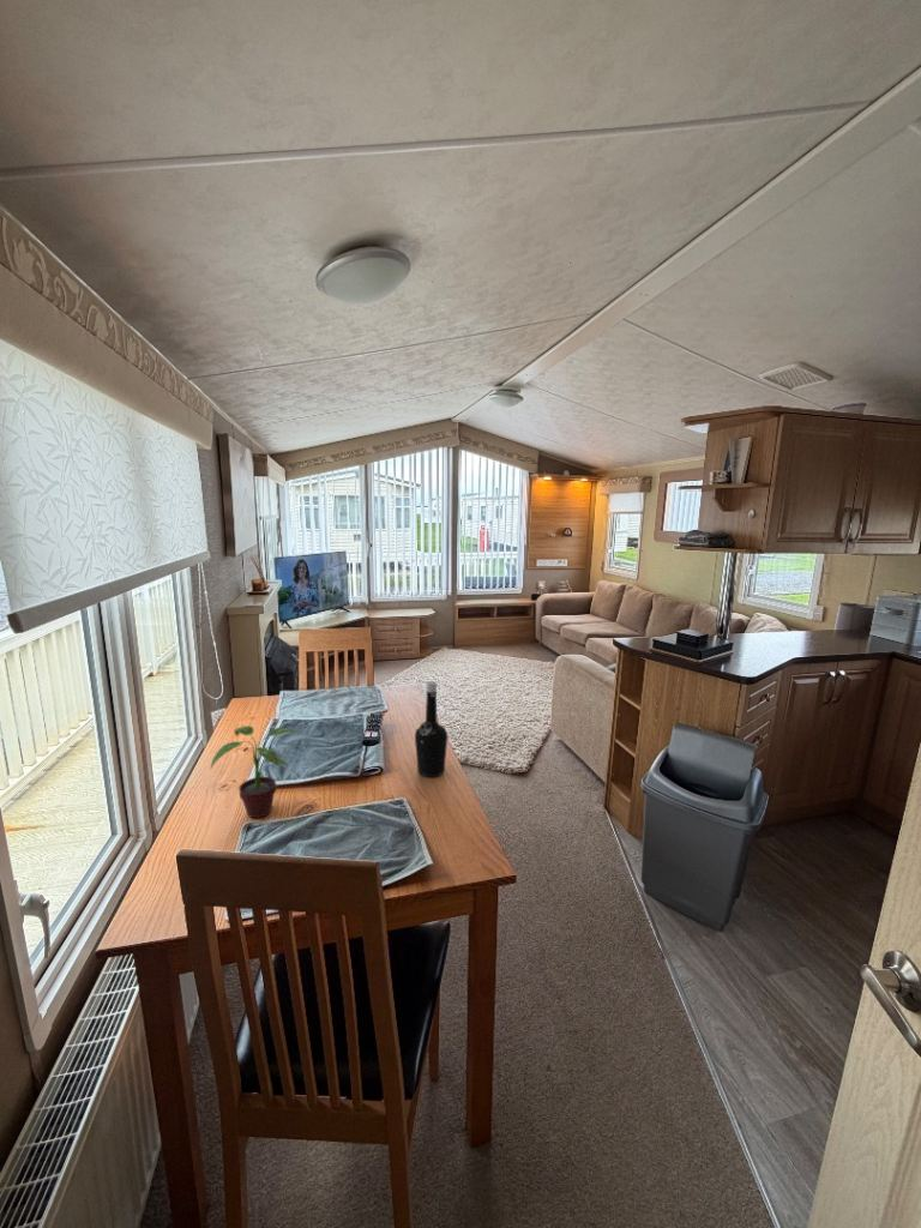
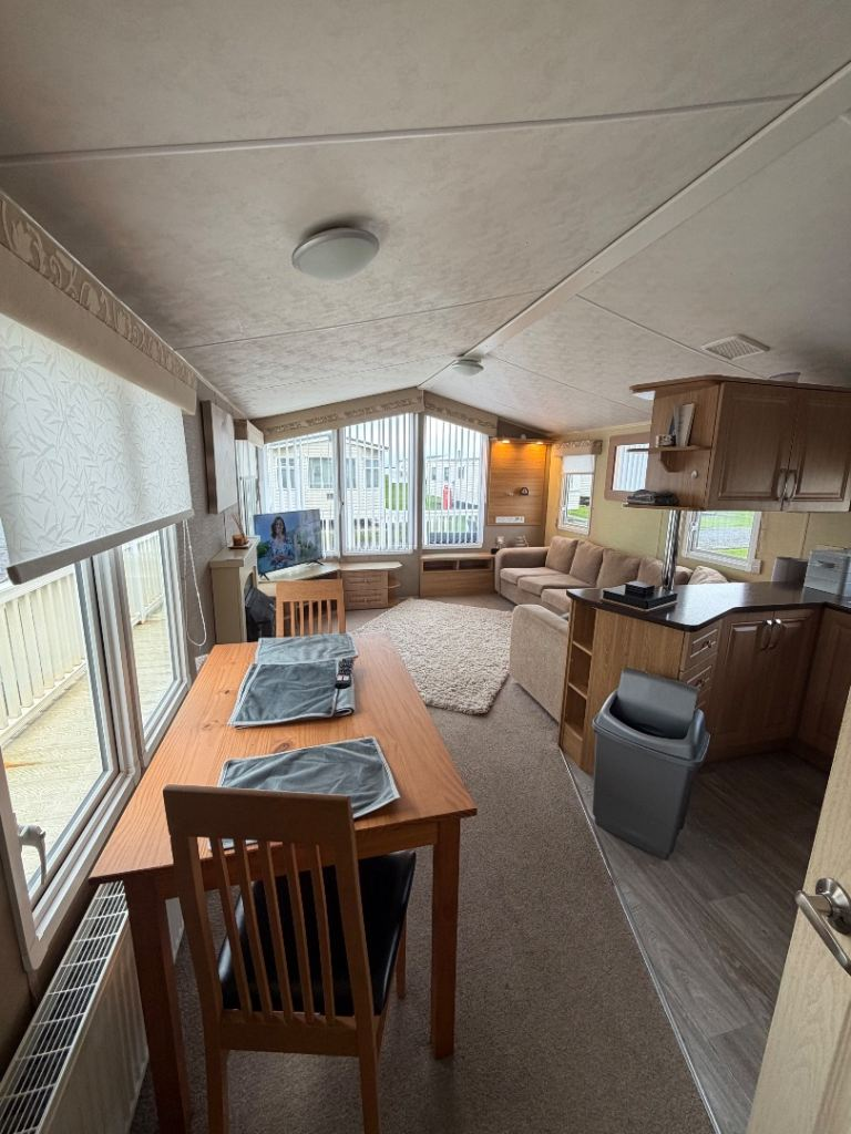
- potted plant (259, 772)
- bottle (431, 727)
